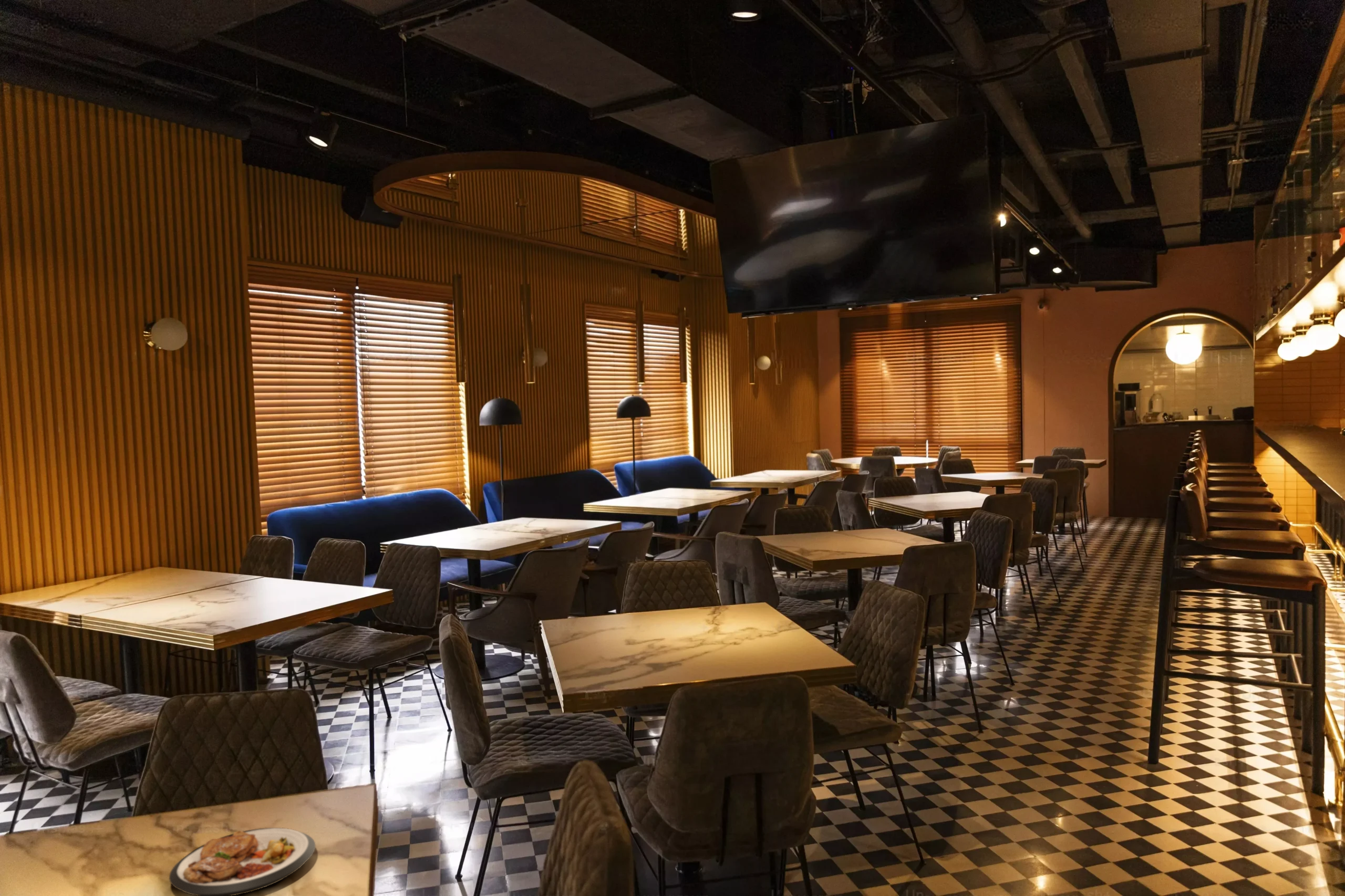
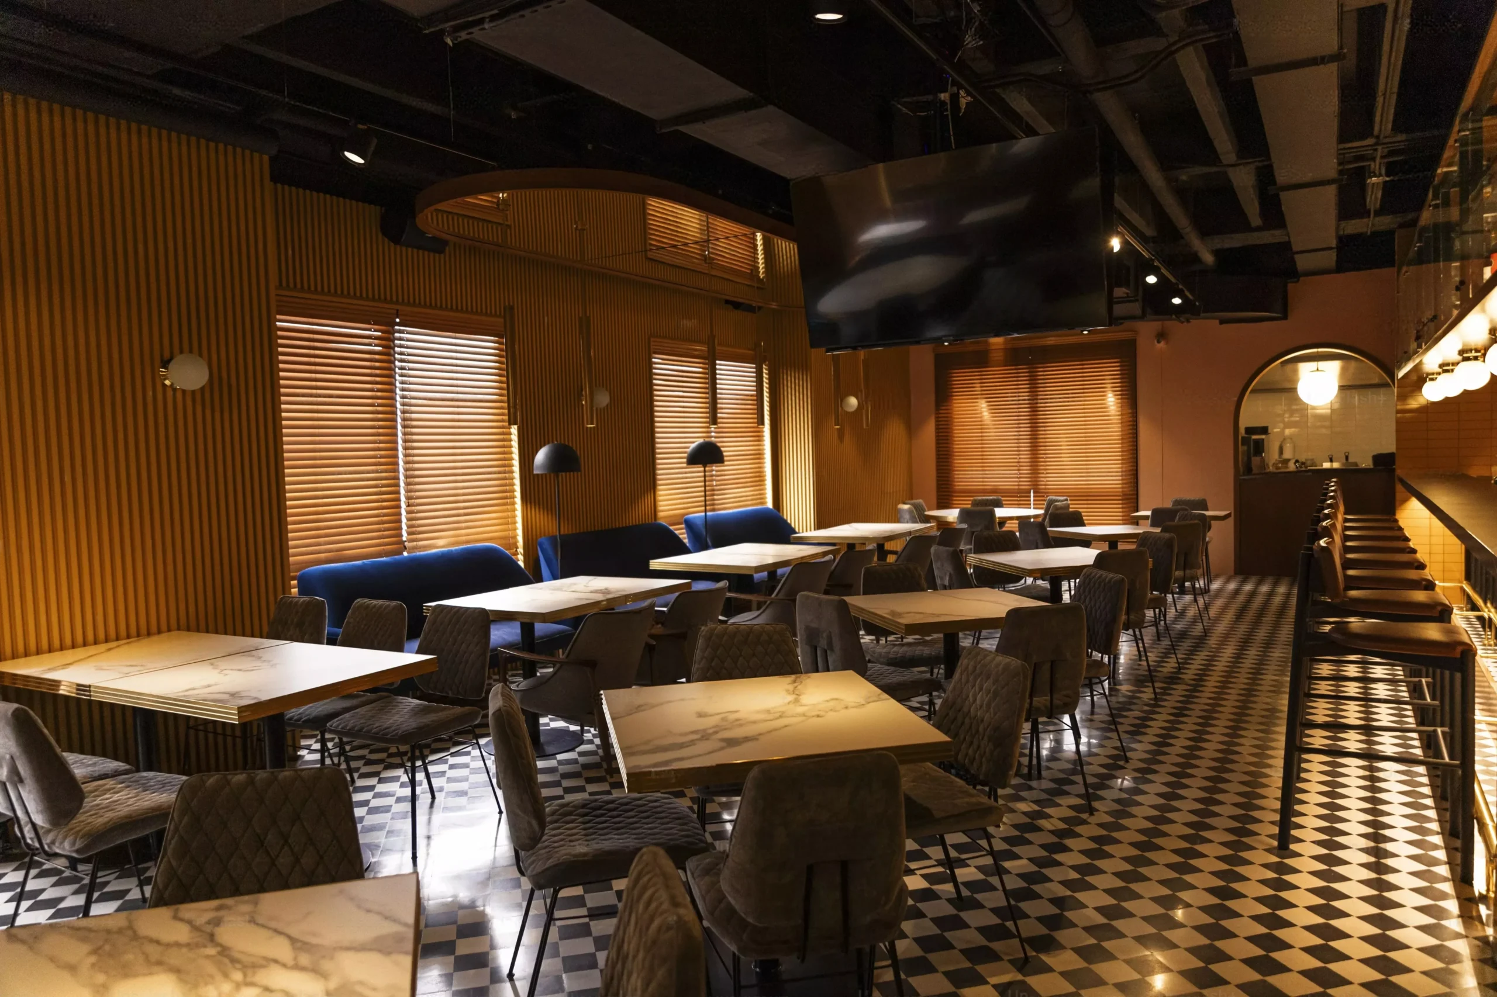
- plate (244, 856)
